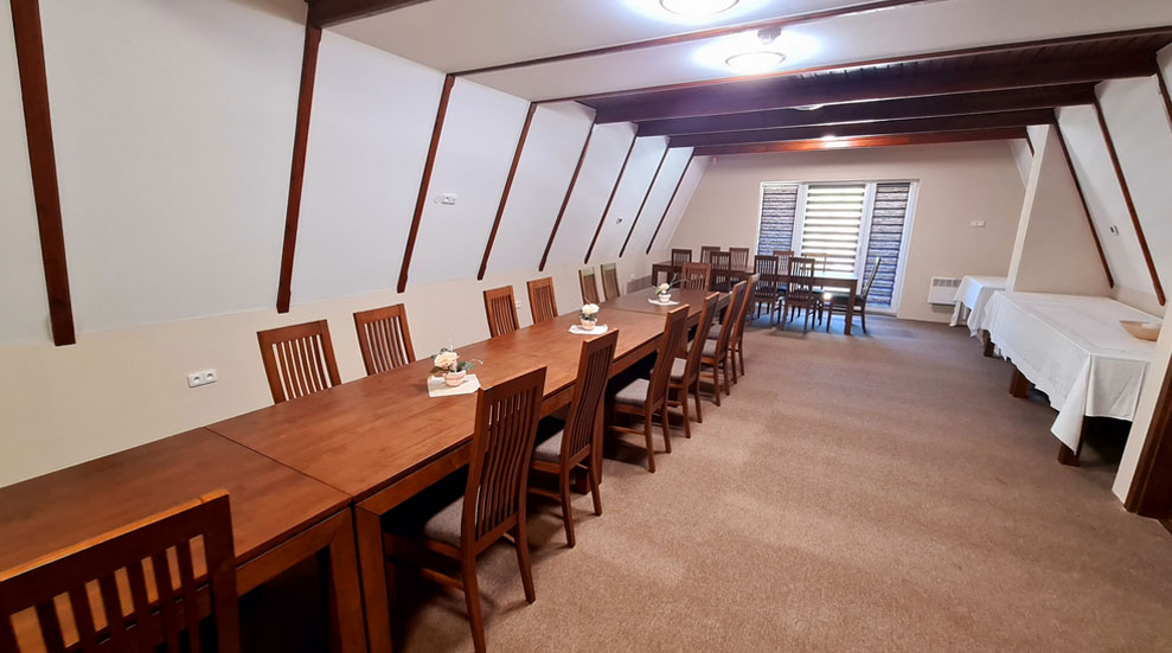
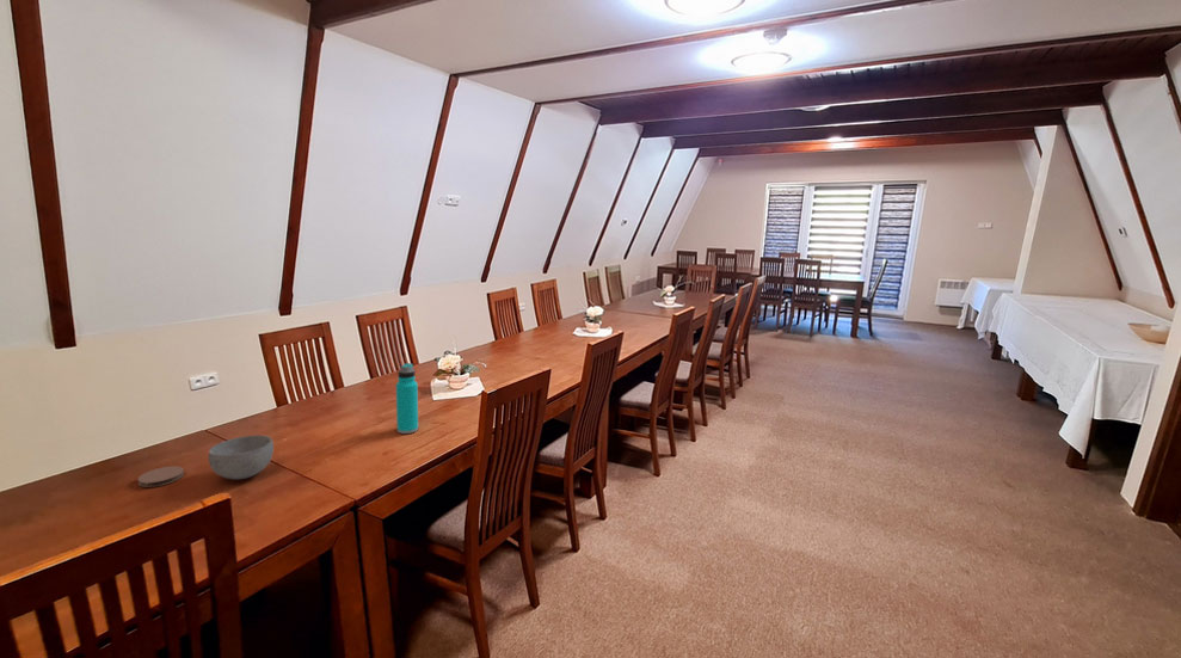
+ bowl (242, 460)
+ coaster (161, 475)
+ water bottle (406, 398)
